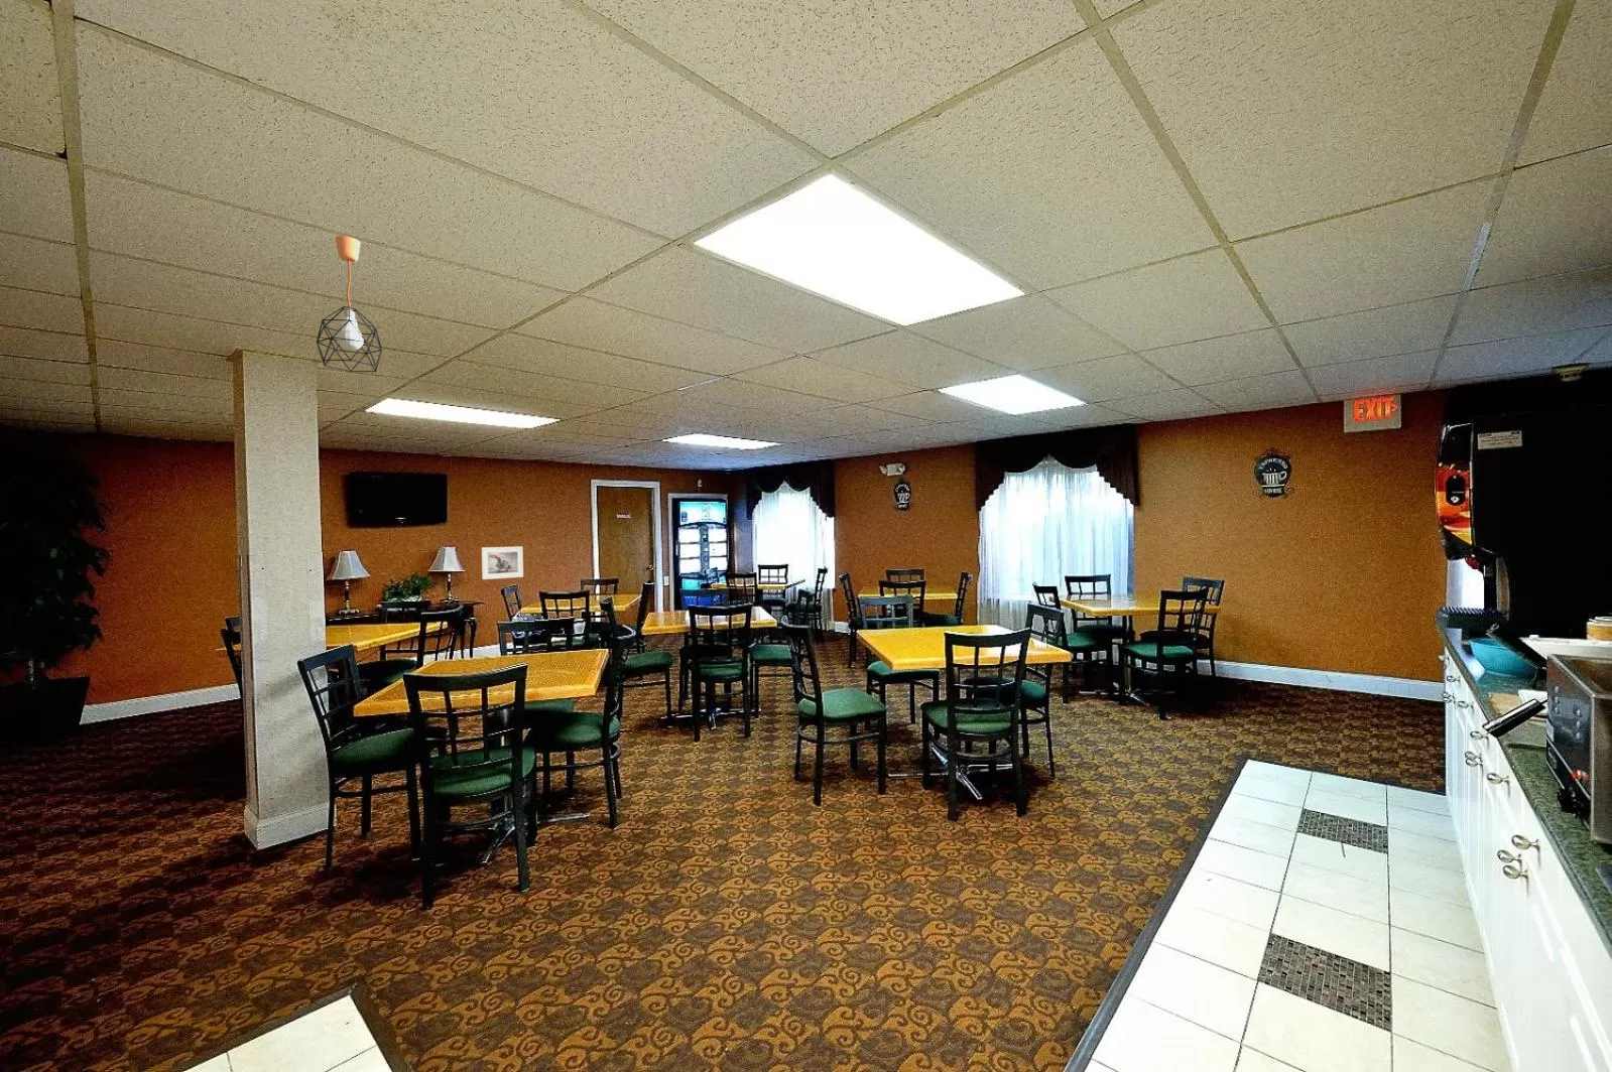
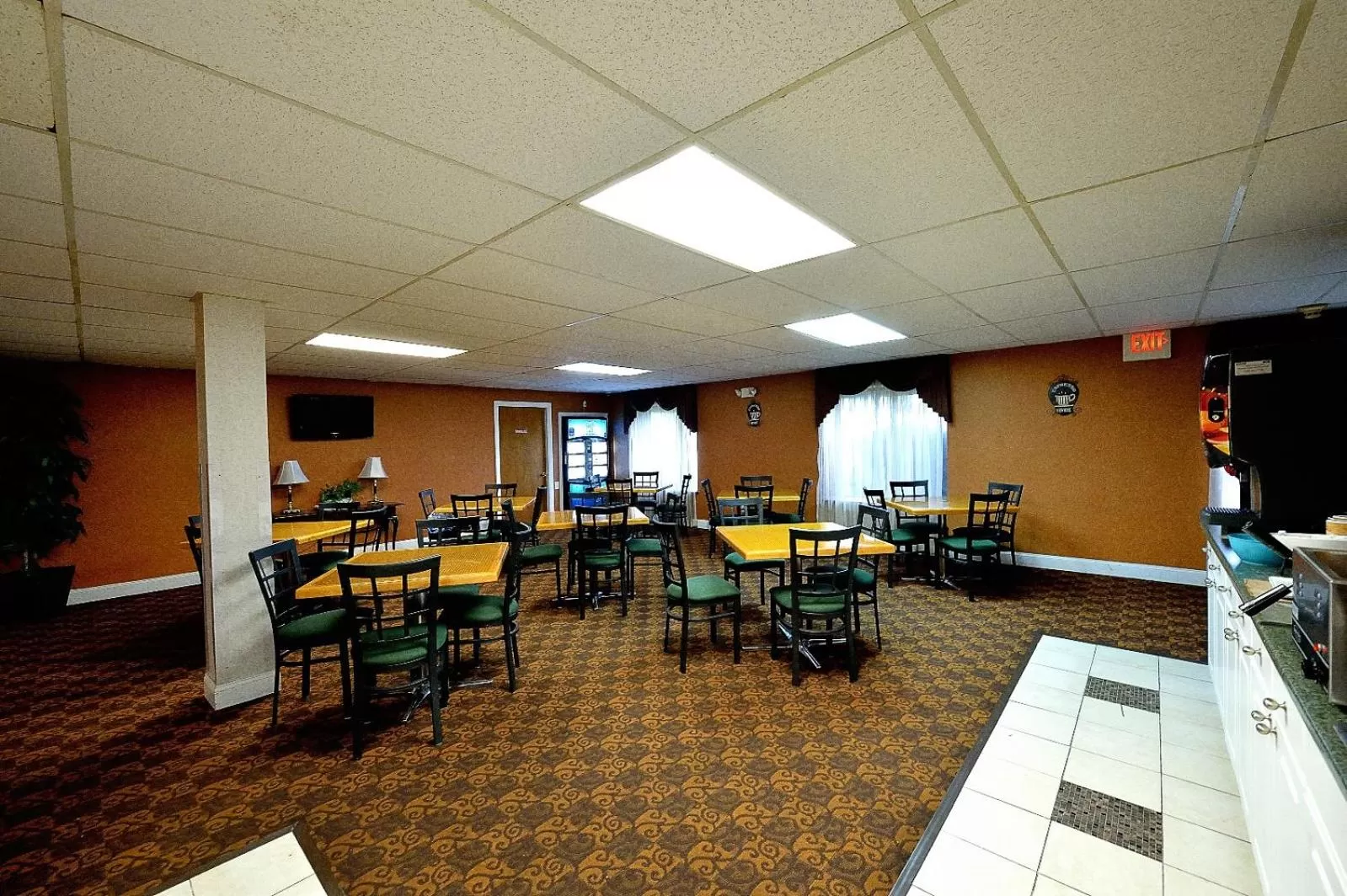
- pendant light (348, 303)
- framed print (503, 562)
